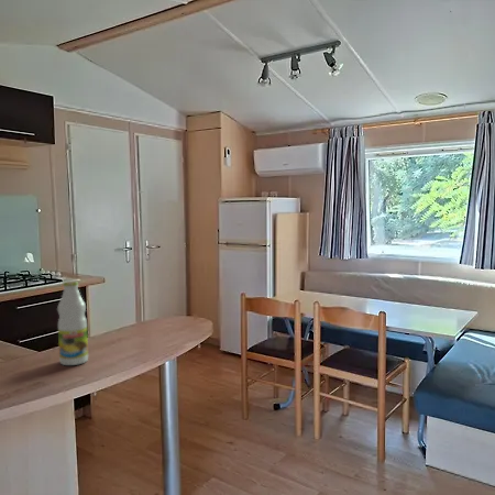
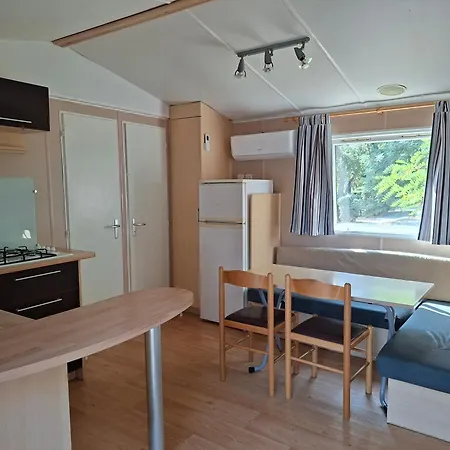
- bottle (72, 321)
